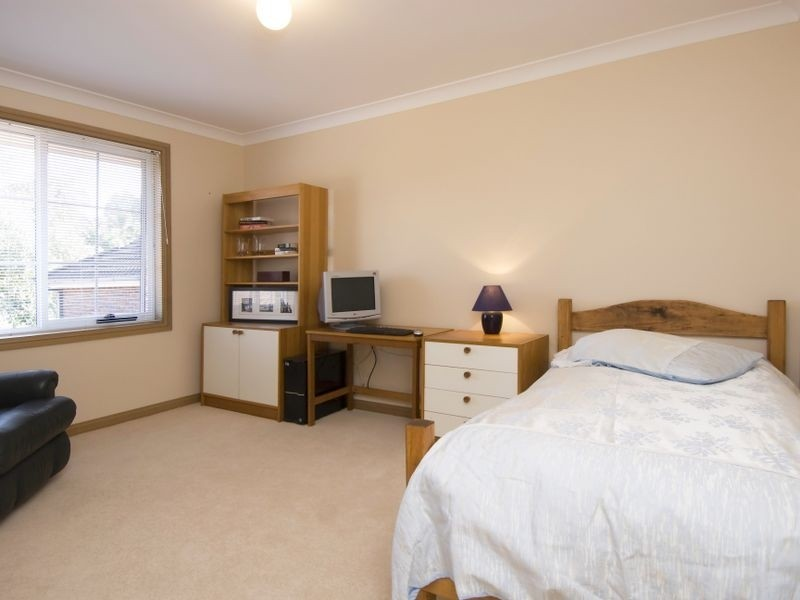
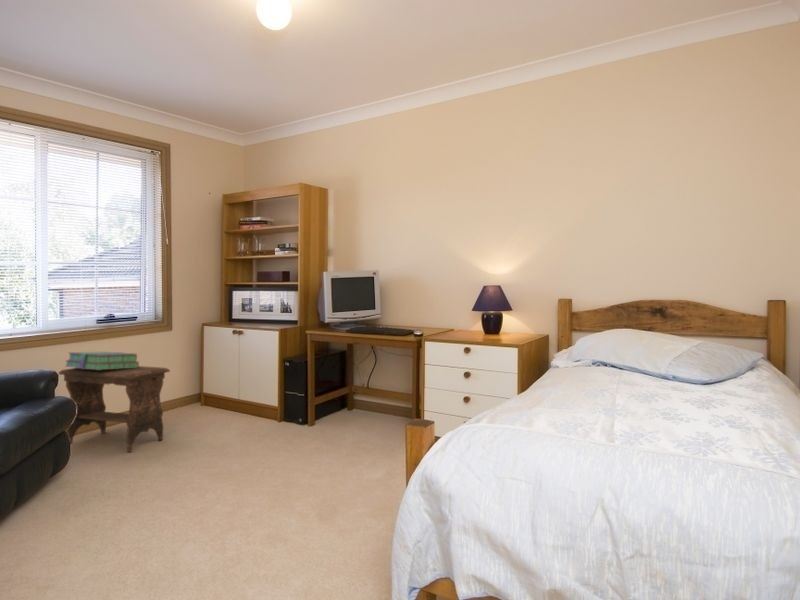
+ footstool (112, 412)
+ stack of books (102, 361)
